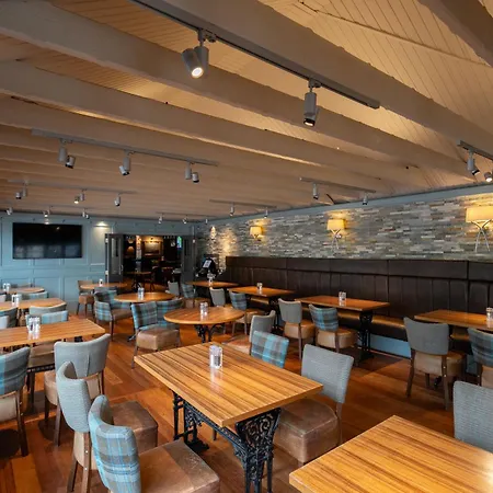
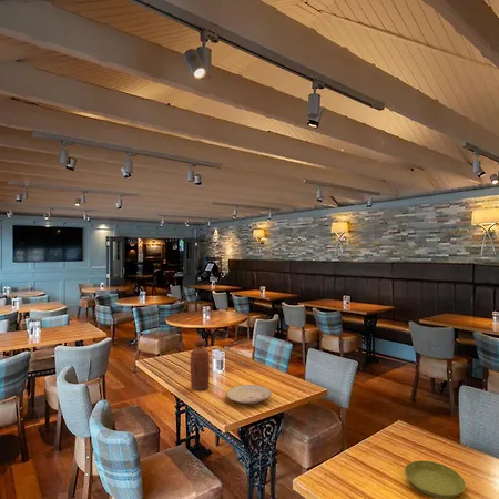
+ plate (248, 395)
+ bottle (200, 361)
+ saucer (434, 480)
